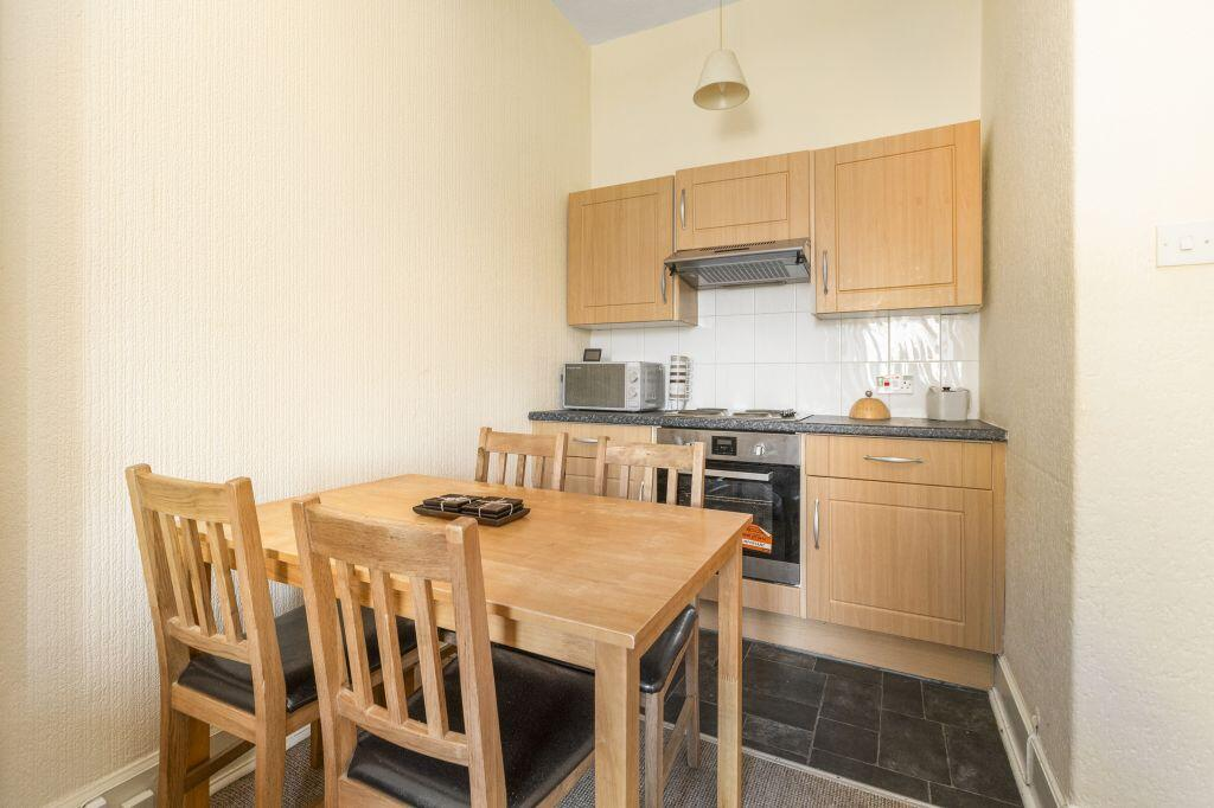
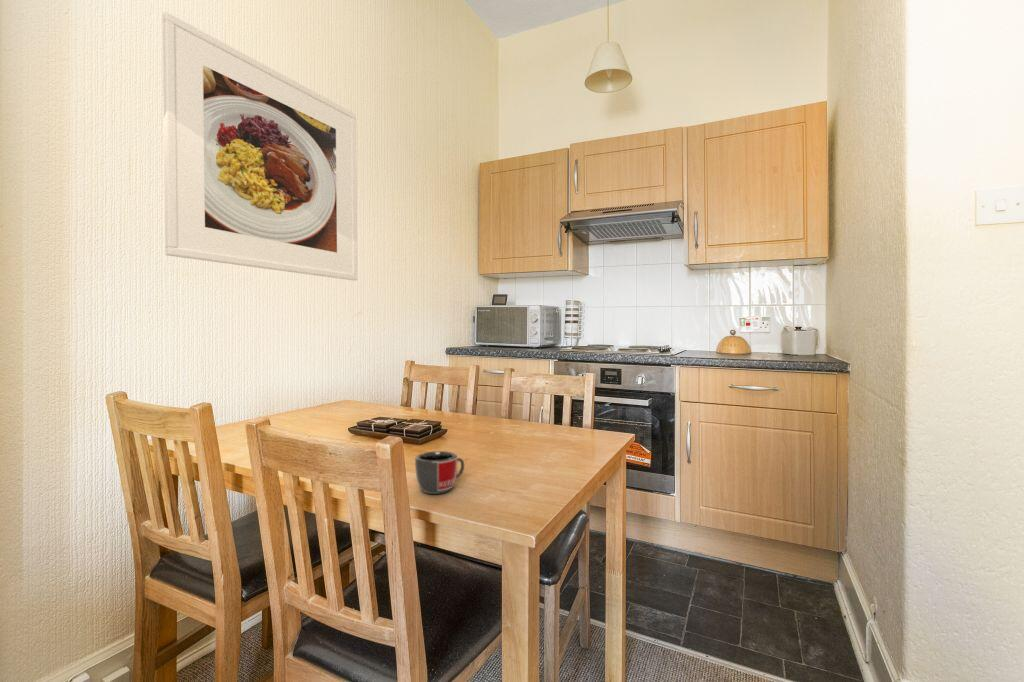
+ mug (442, 471)
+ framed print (278, 171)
